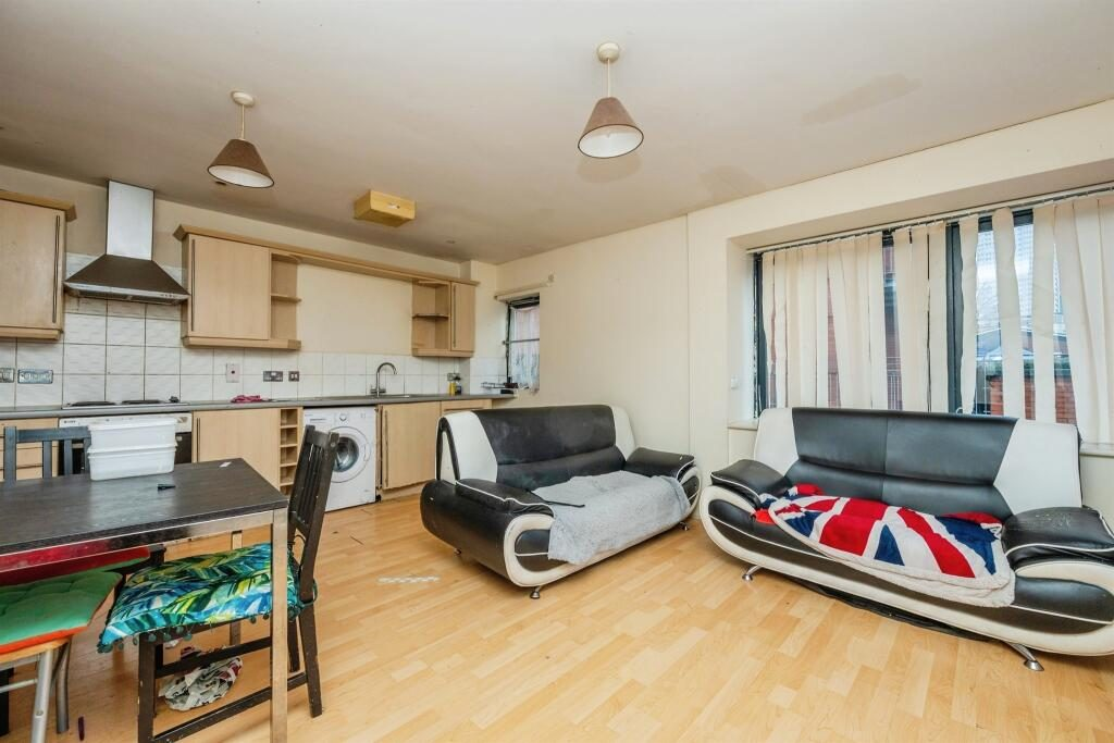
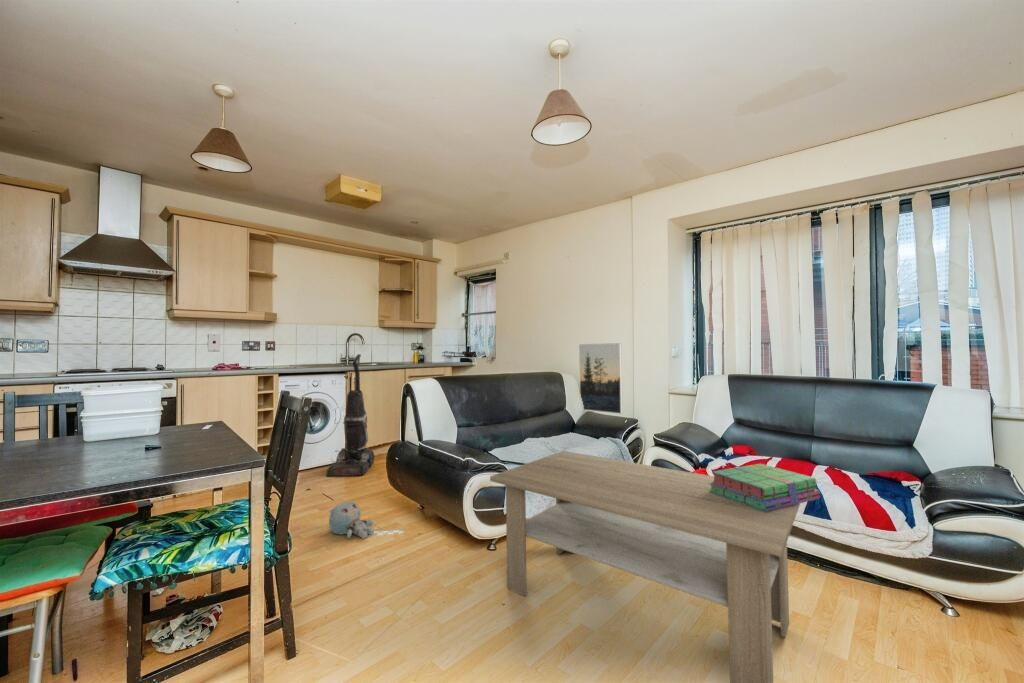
+ stack of books (762, 484)
+ vacuum cleaner (351, 411)
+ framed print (600, 377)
+ coffee table (636, 544)
+ plush toy (351, 518)
